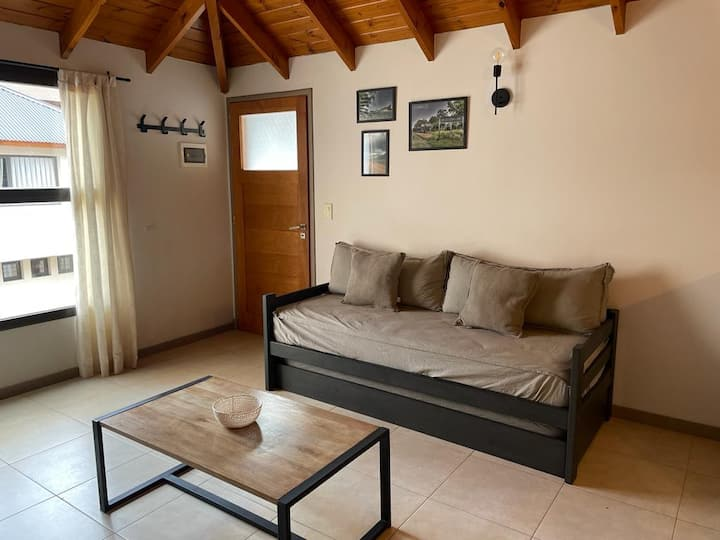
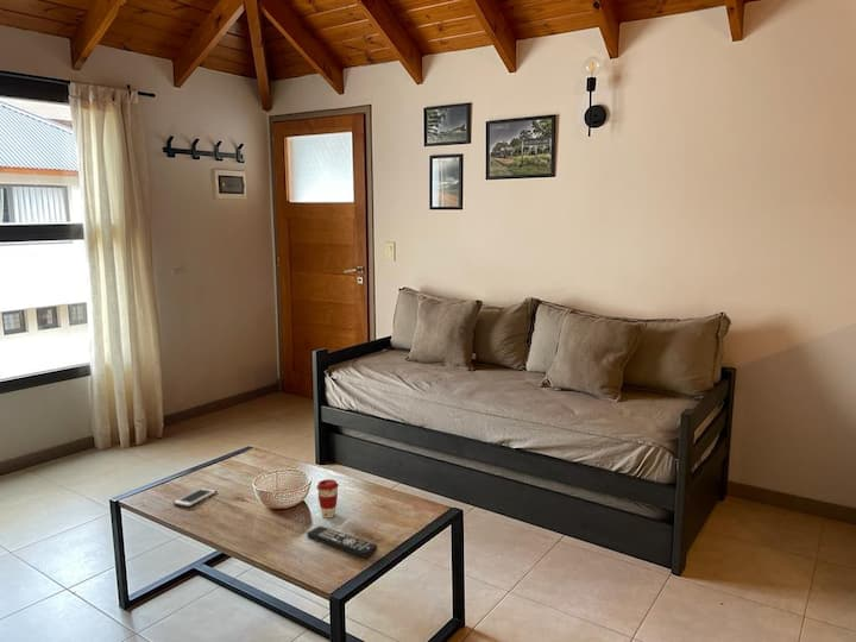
+ cell phone (195, 497)
+ remote control (341, 541)
+ coffee cup (327, 498)
